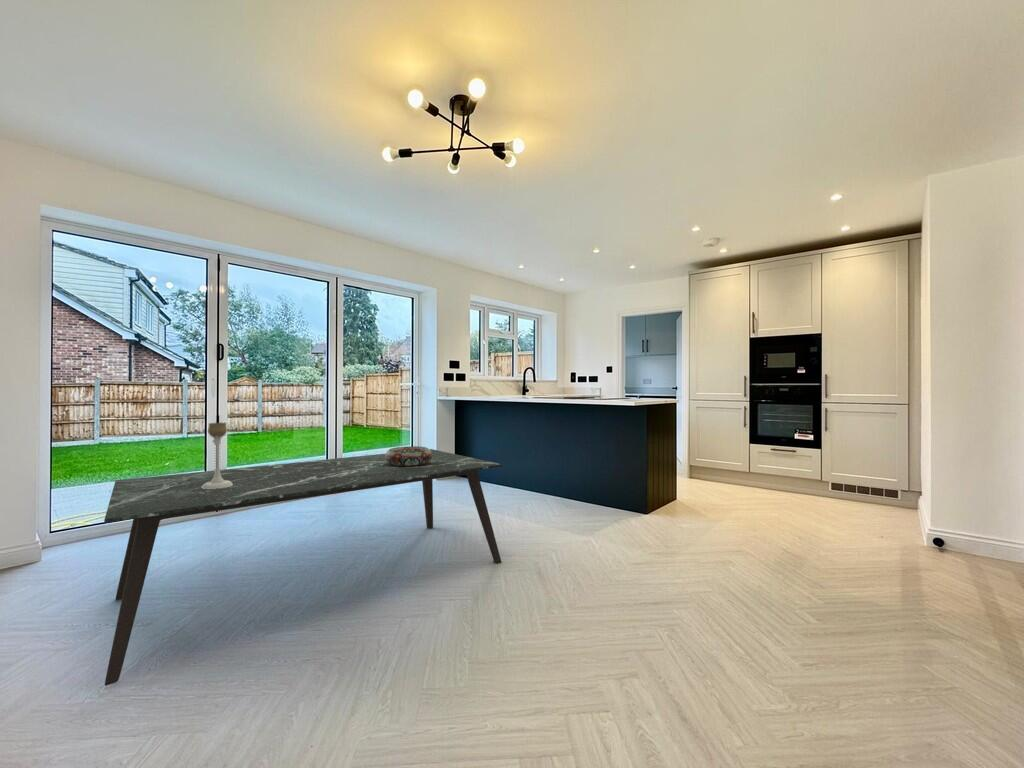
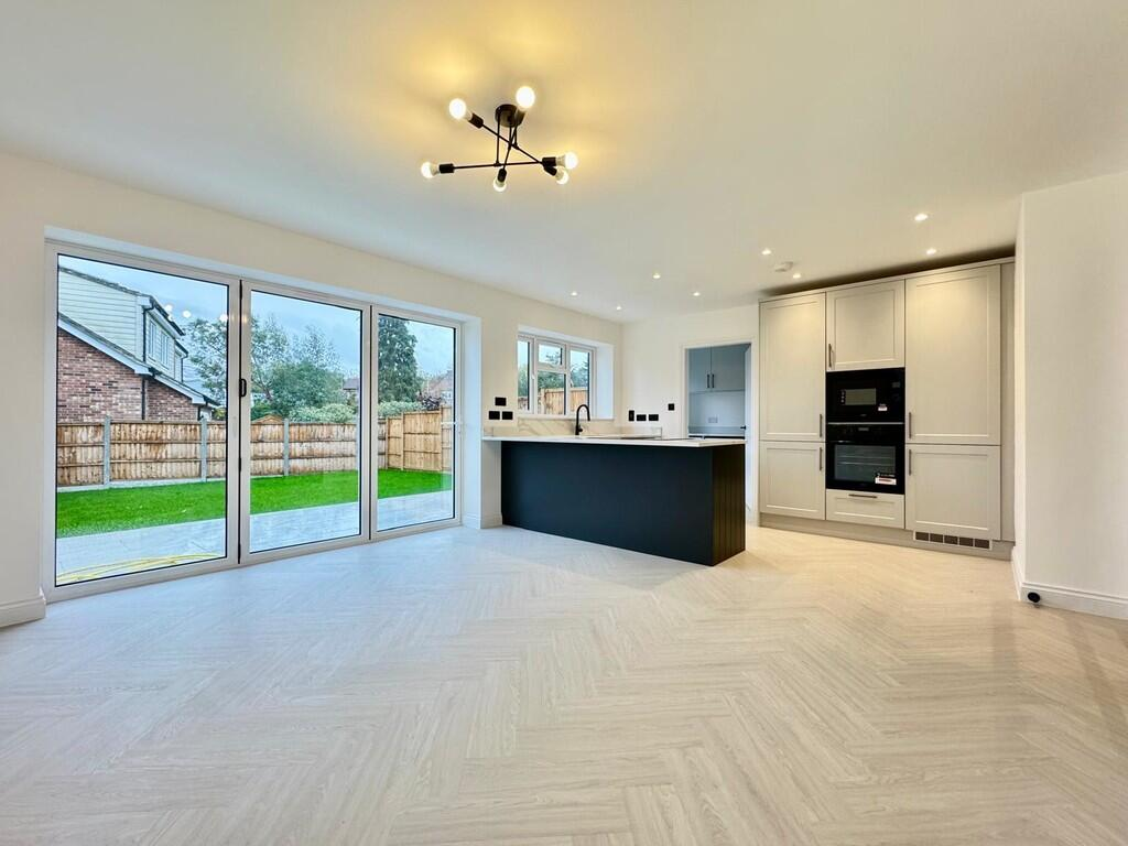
- decorative bowl (408, 455)
- candle holder (217, 454)
- dining table (322, 495)
